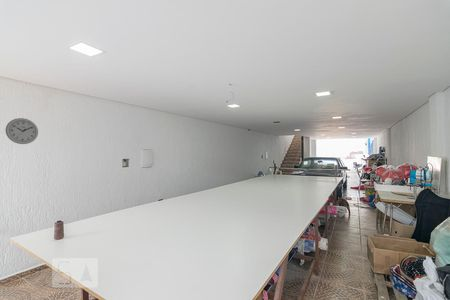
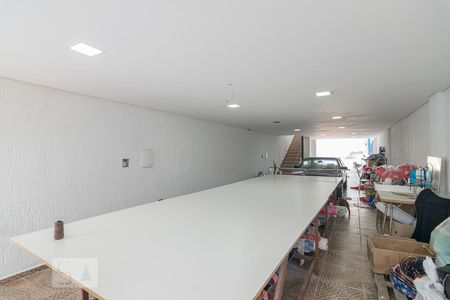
- wall clock (22, 131)
